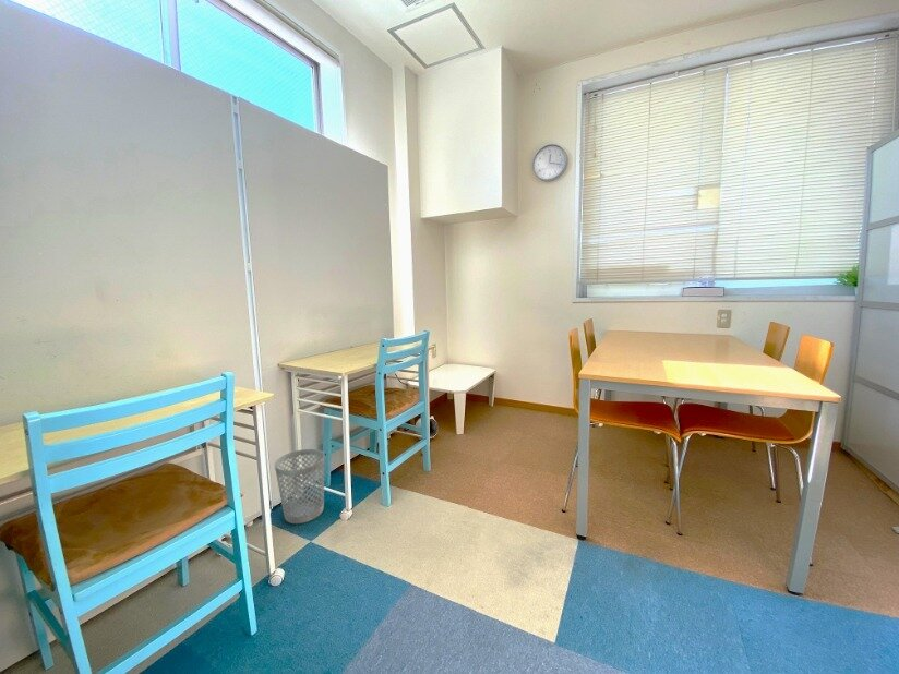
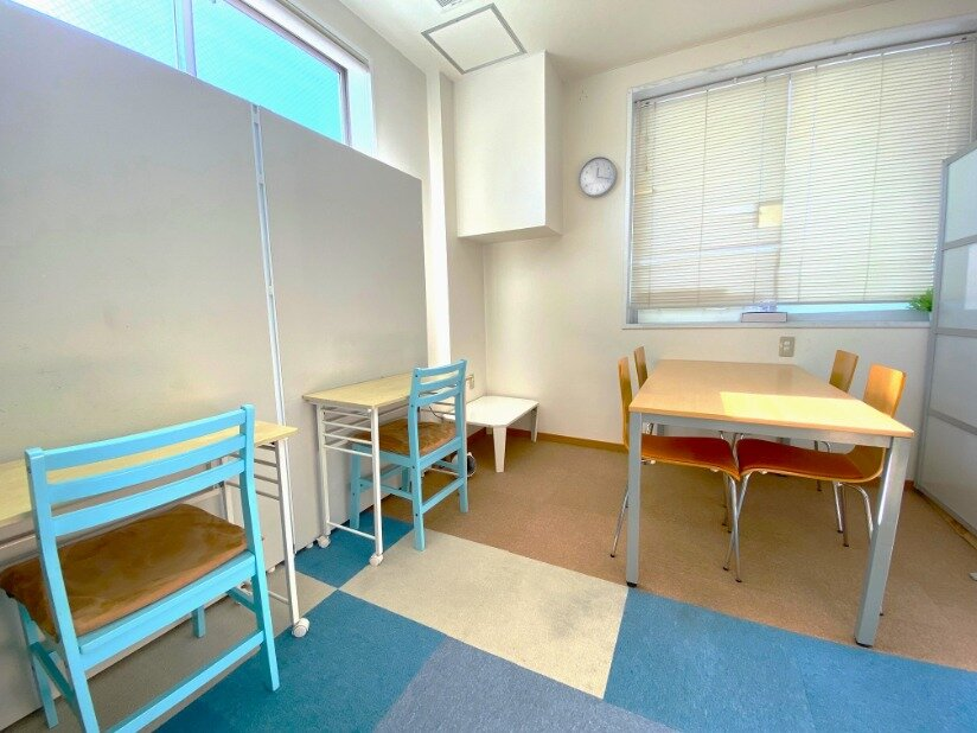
- wastebasket (302, 486)
